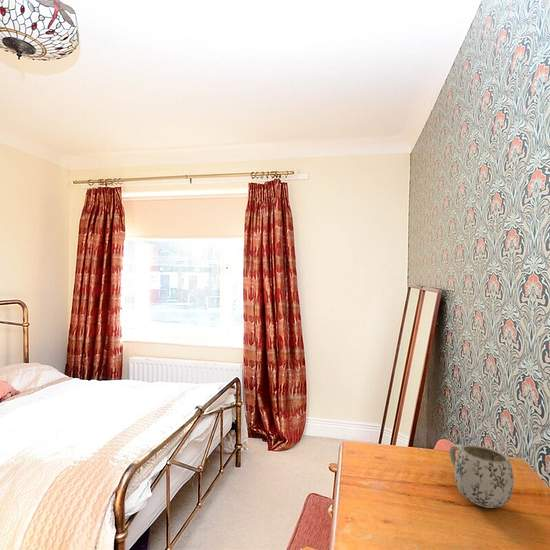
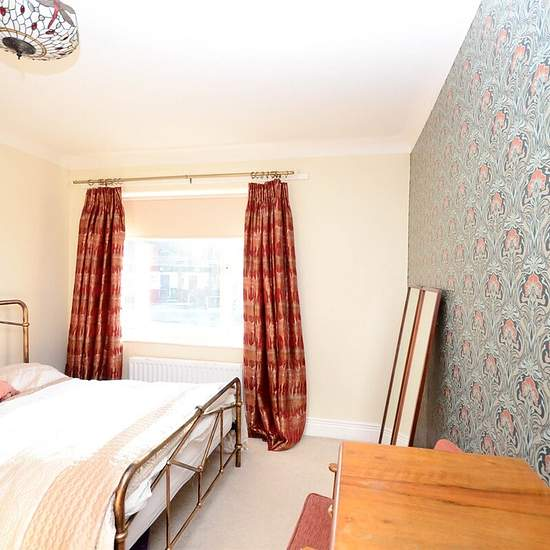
- mug (475, 472)
